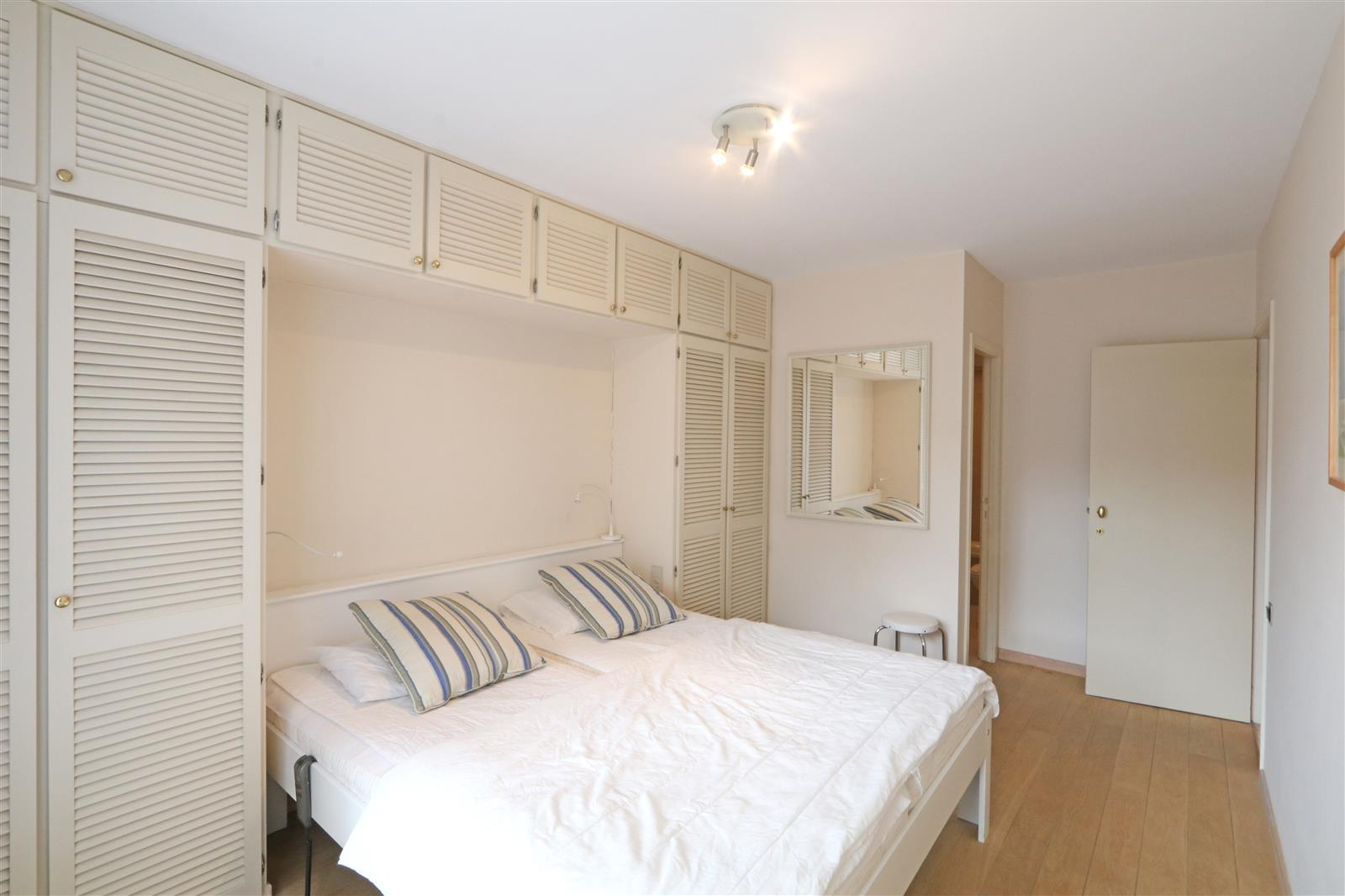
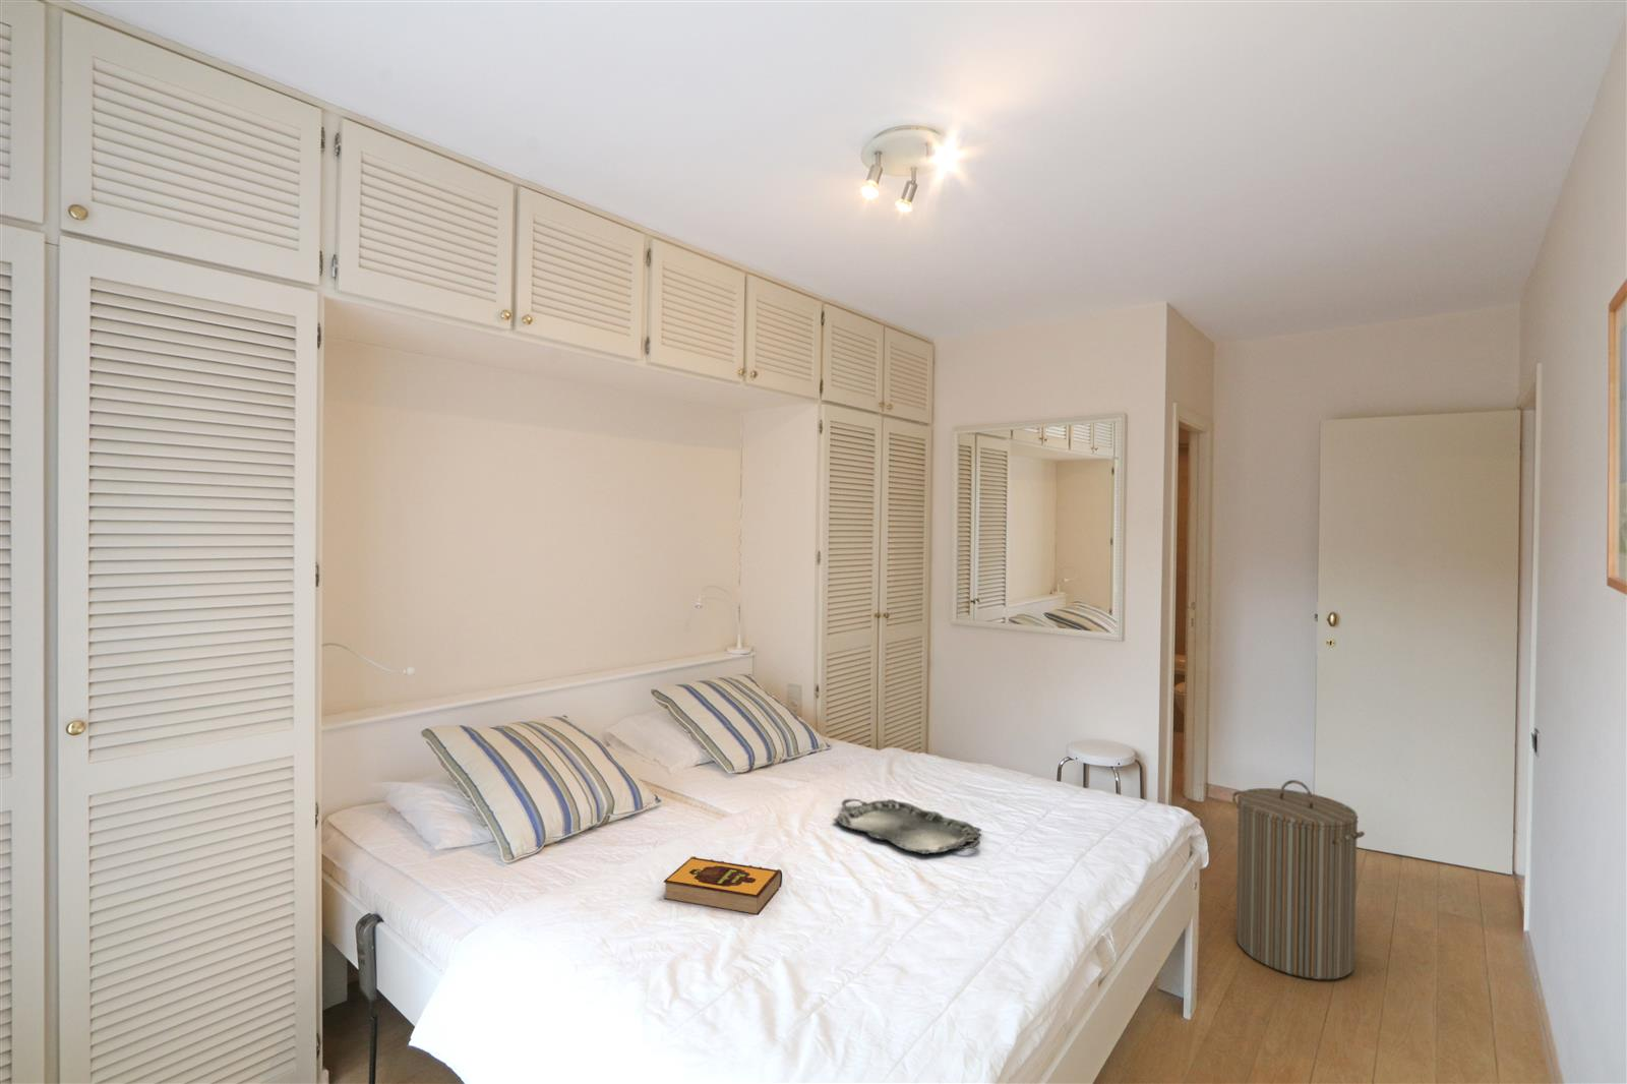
+ serving tray (906, 825)
+ laundry hamper (1293, 865)
+ hardback book (725, 883)
